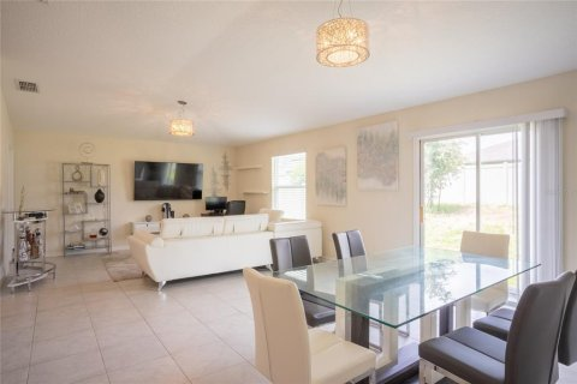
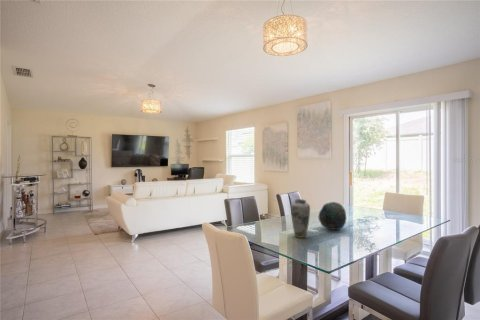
+ vase (300, 218)
+ decorative bowl (331, 215)
